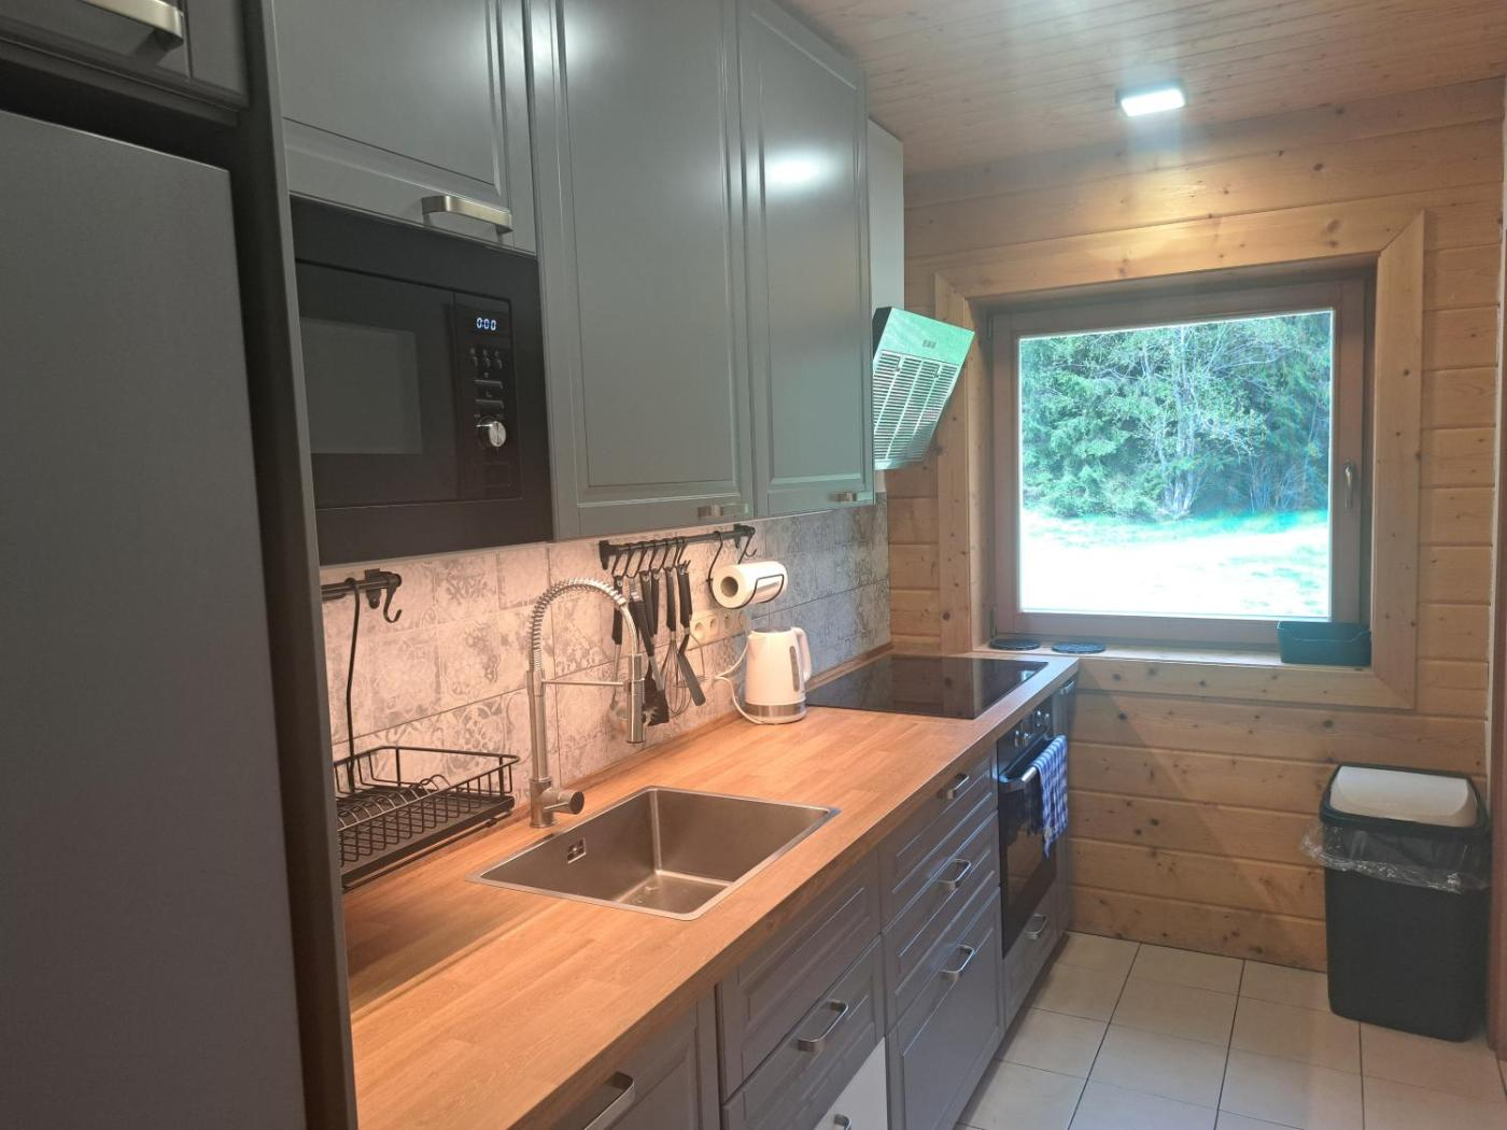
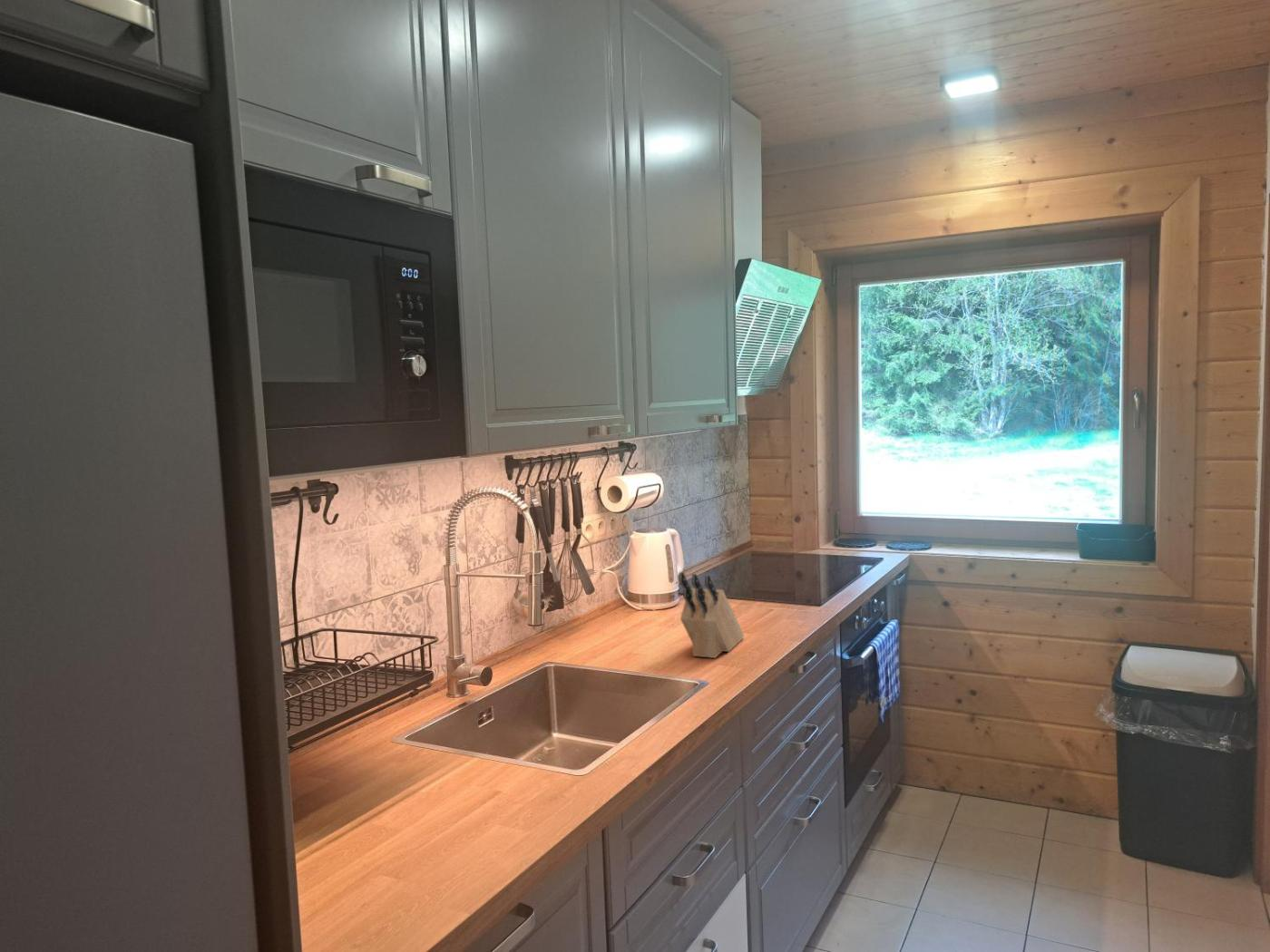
+ knife block (709, 607)
